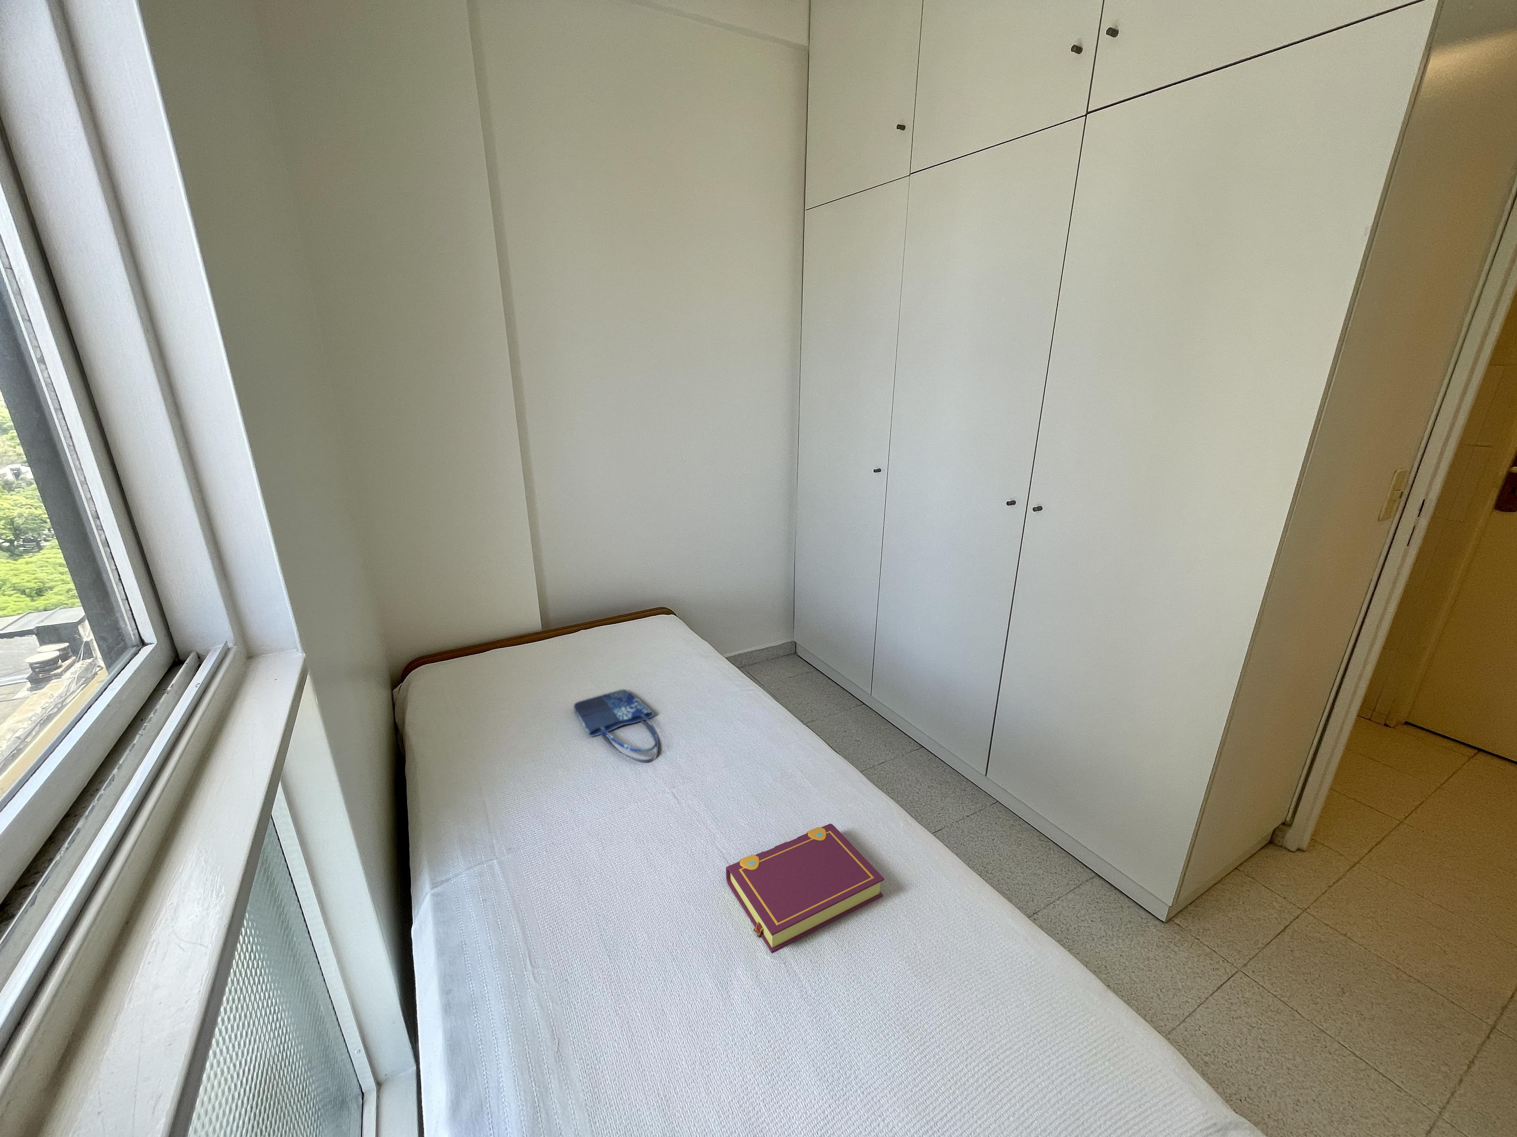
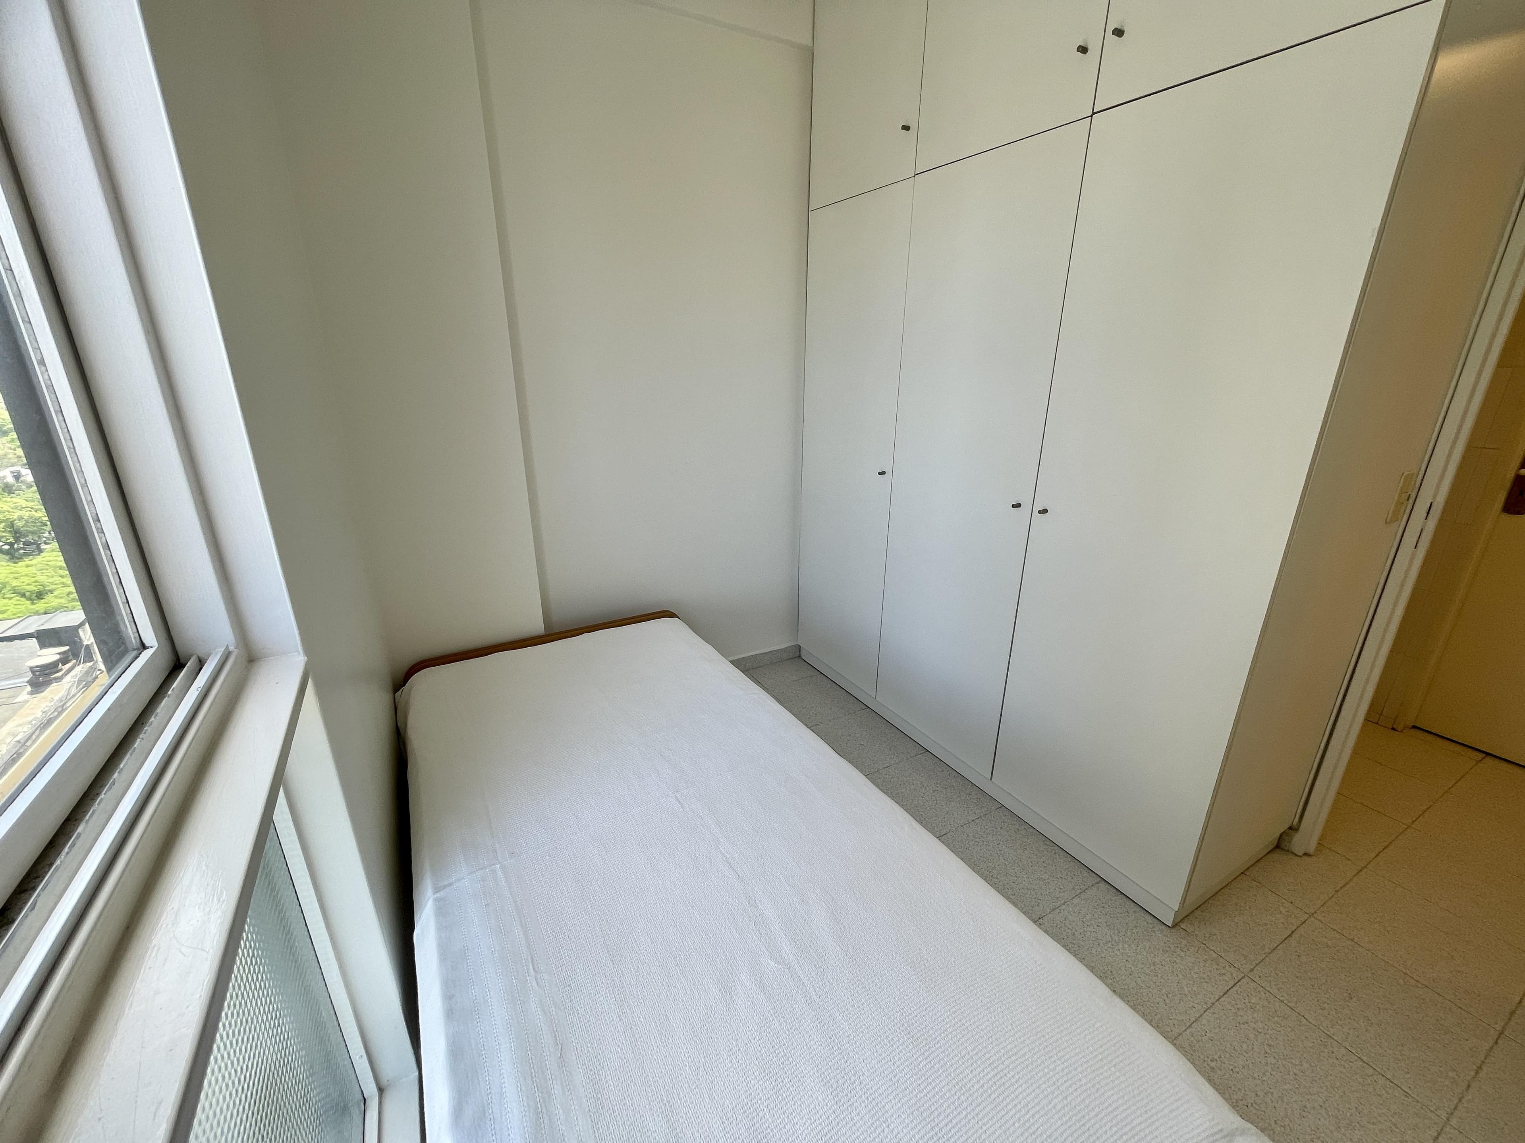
- shopping bag (622, 723)
- book (802, 879)
